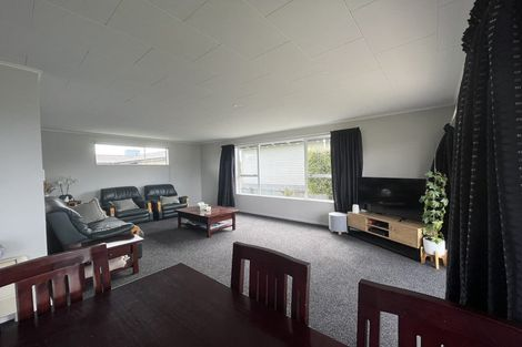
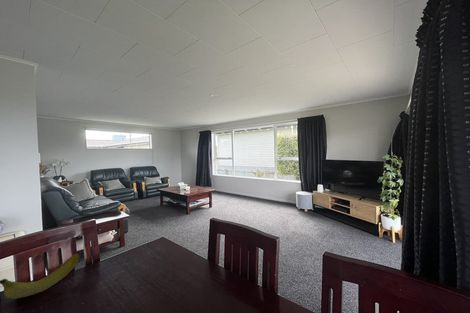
+ fruit (45, 277)
